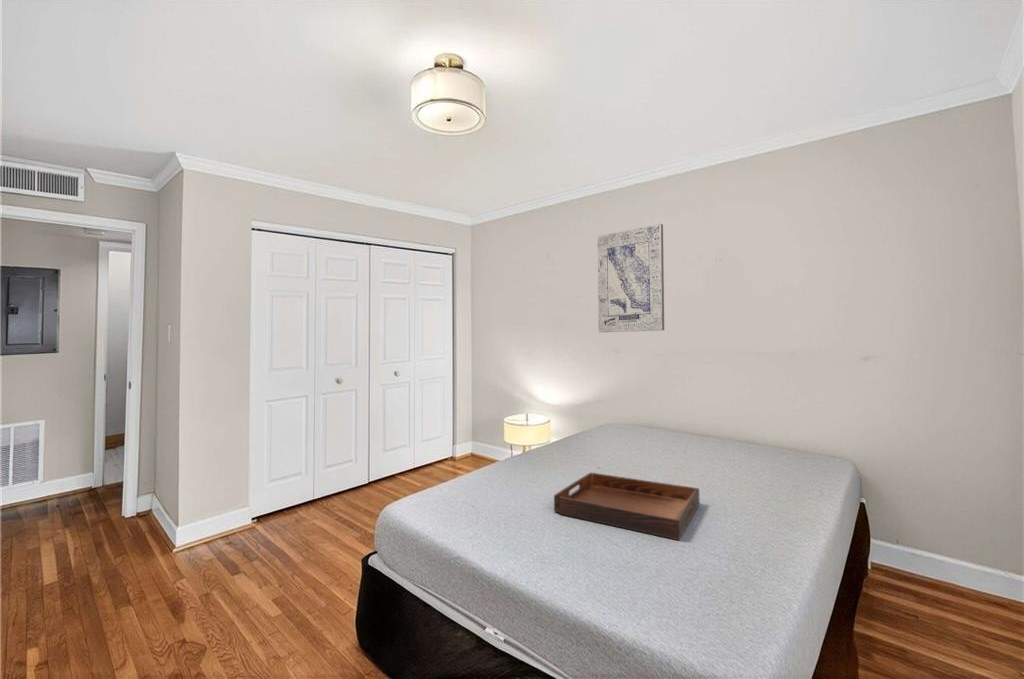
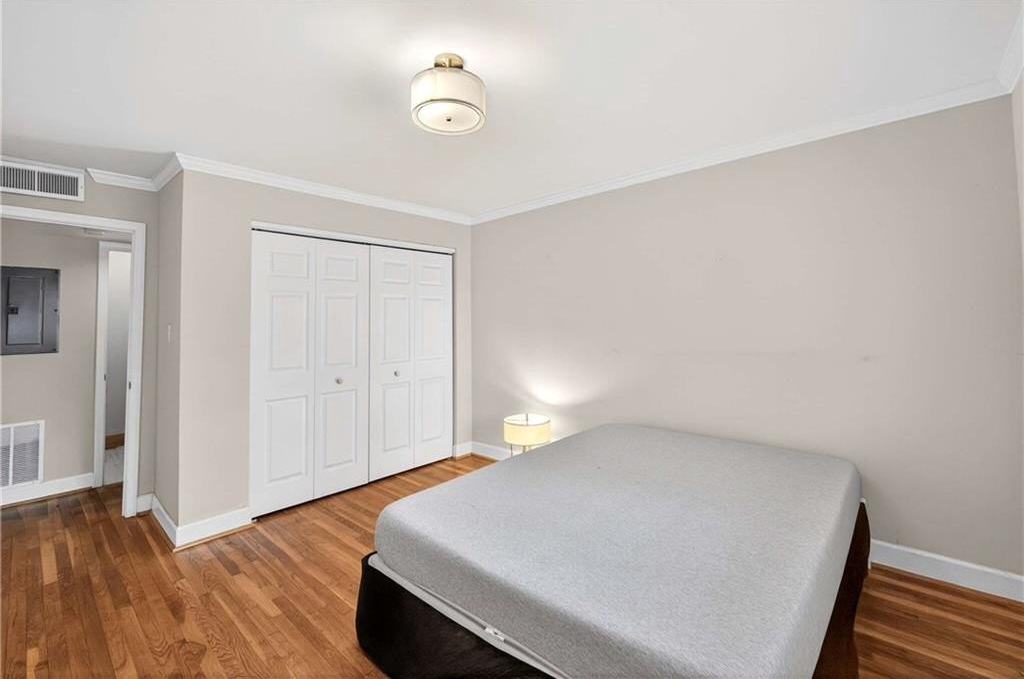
- serving tray (627, 500)
- wall art (629, 280)
